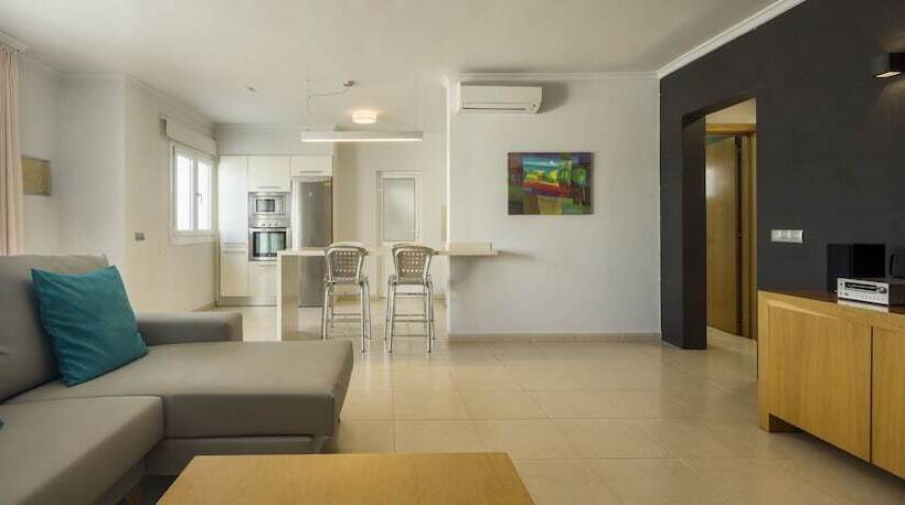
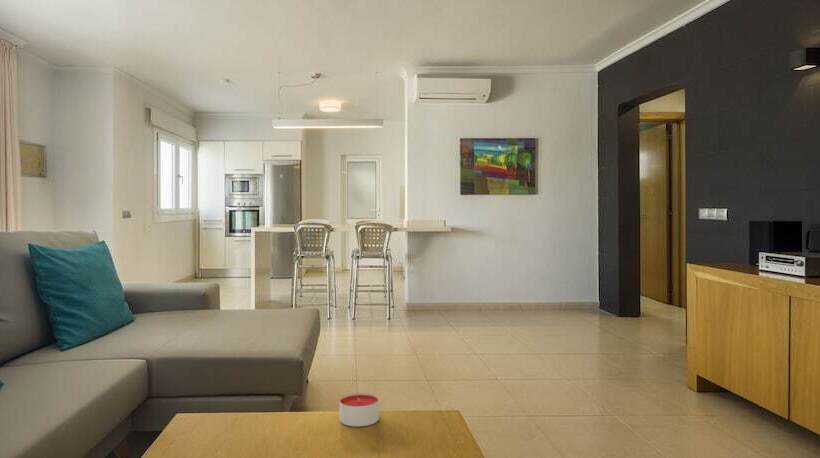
+ candle (359, 408)
